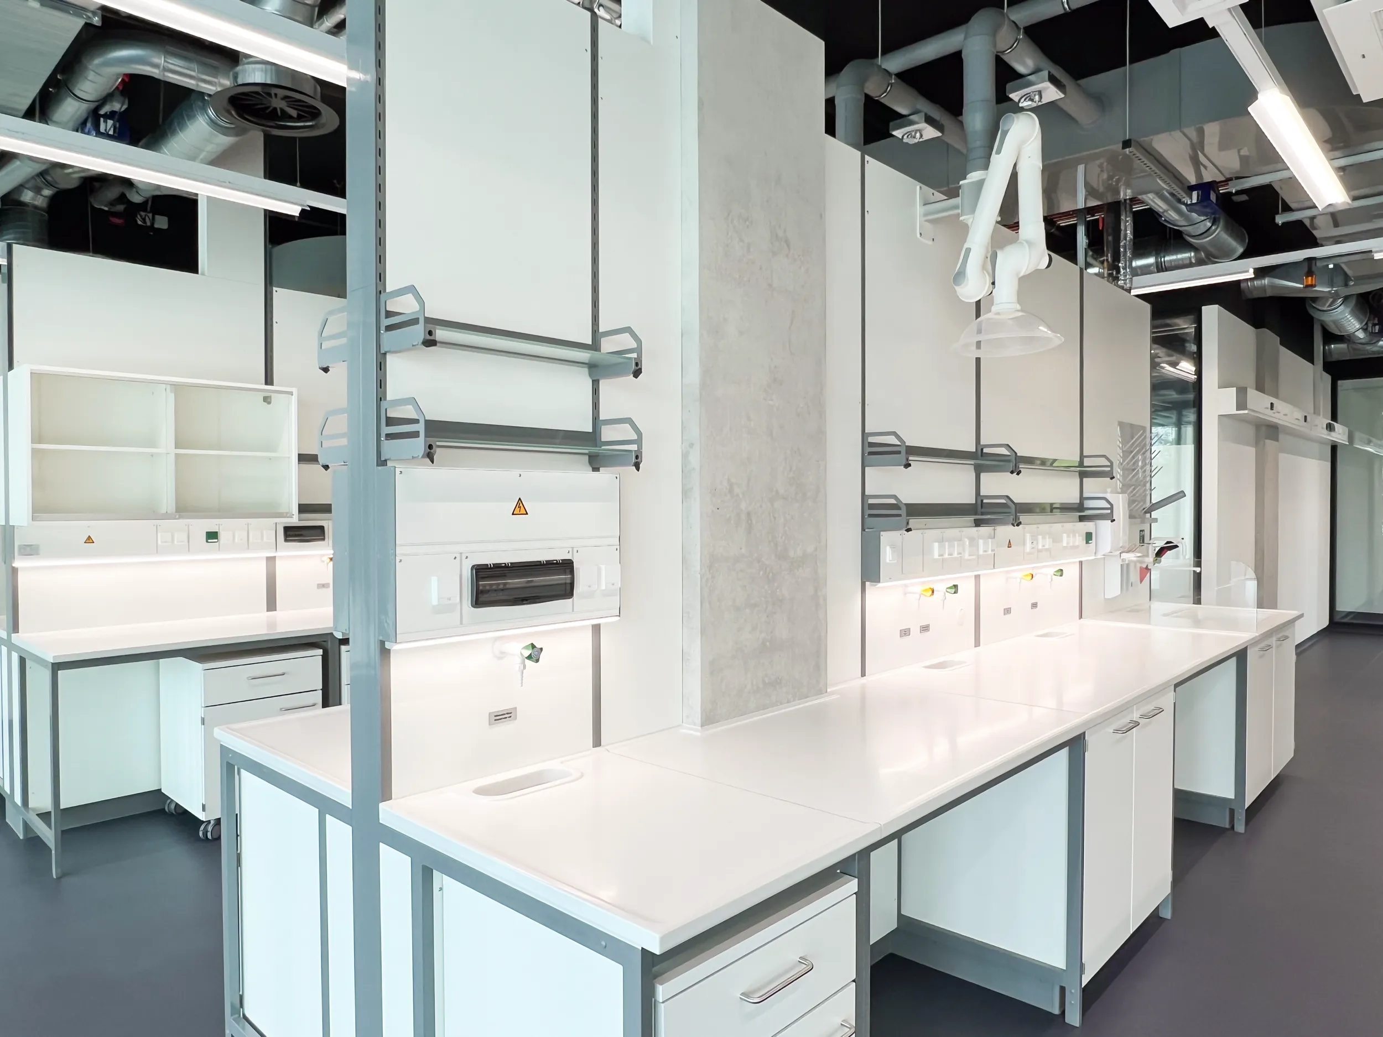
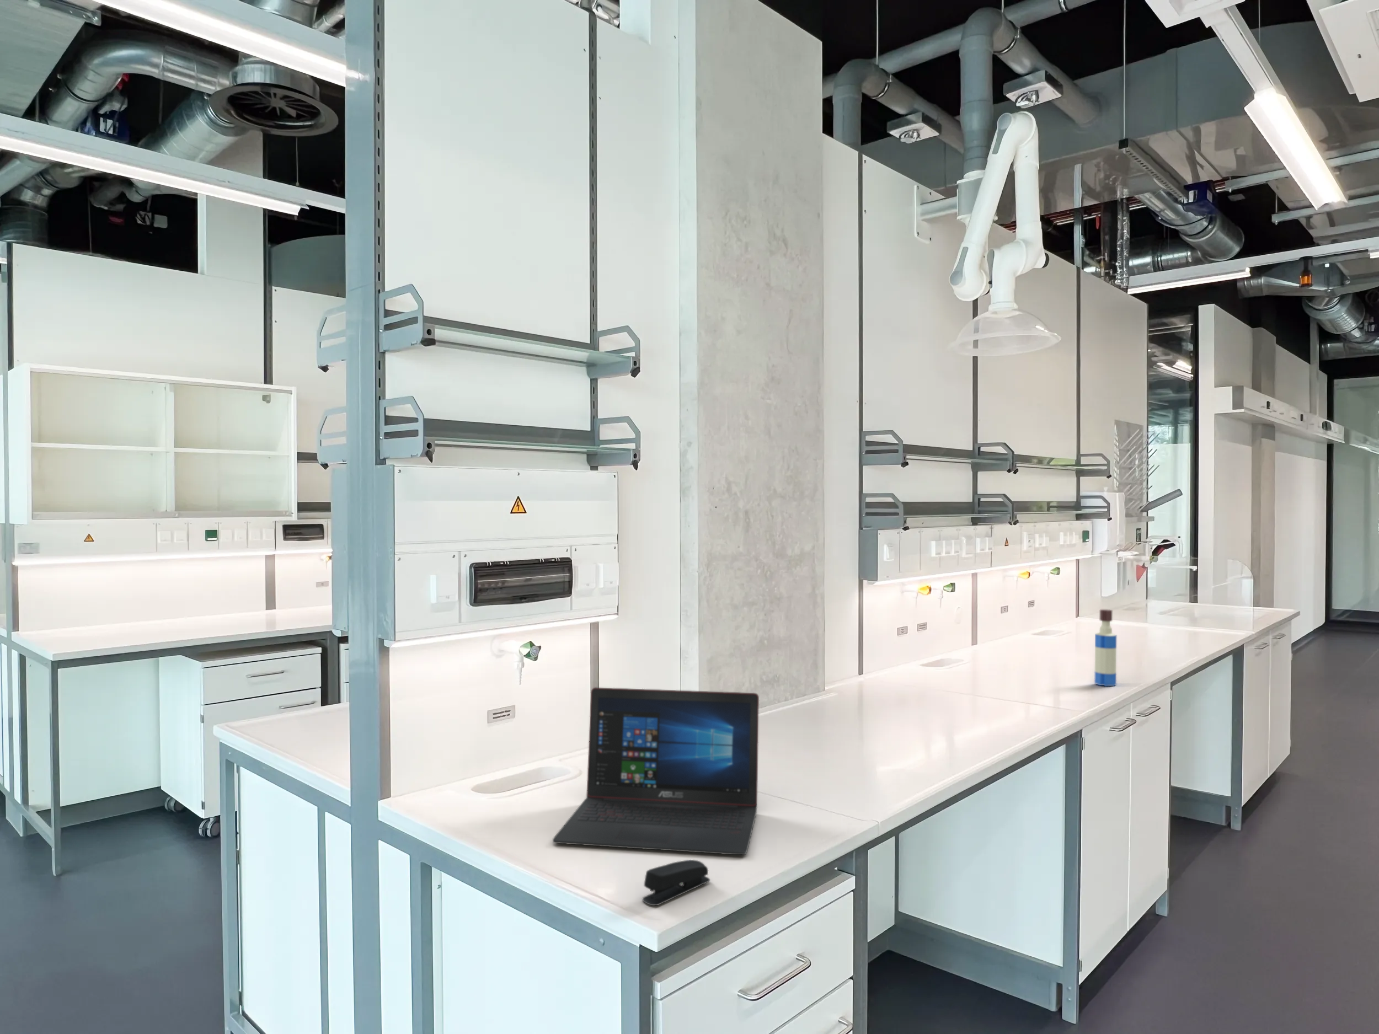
+ tequila bottle (1105, 647)
+ stapler (676, 875)
+ laptop (661, 765)
